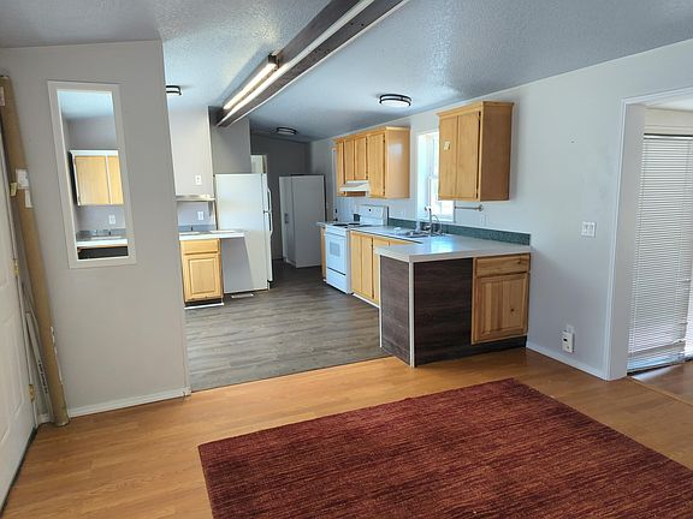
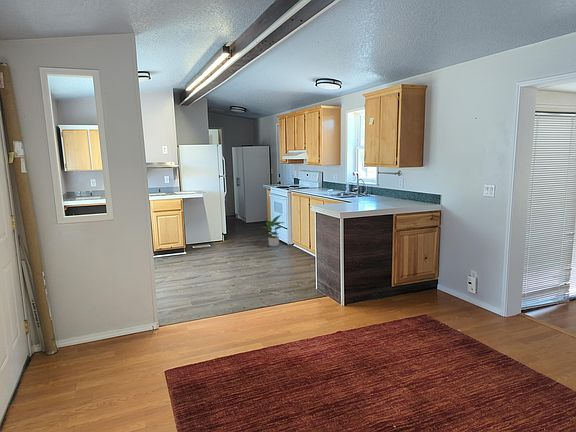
+ potted plant (271, 229)
